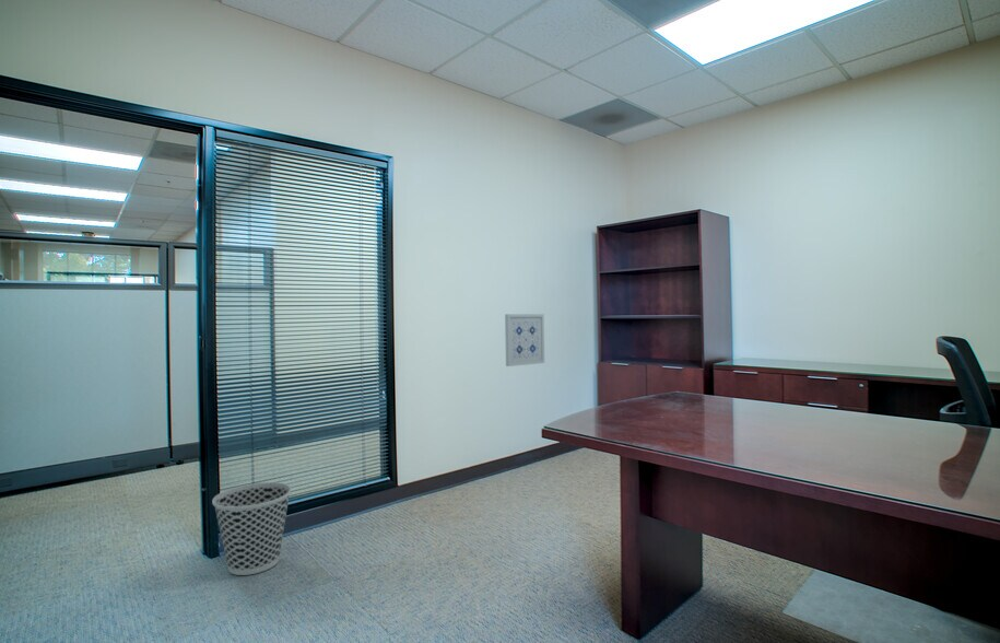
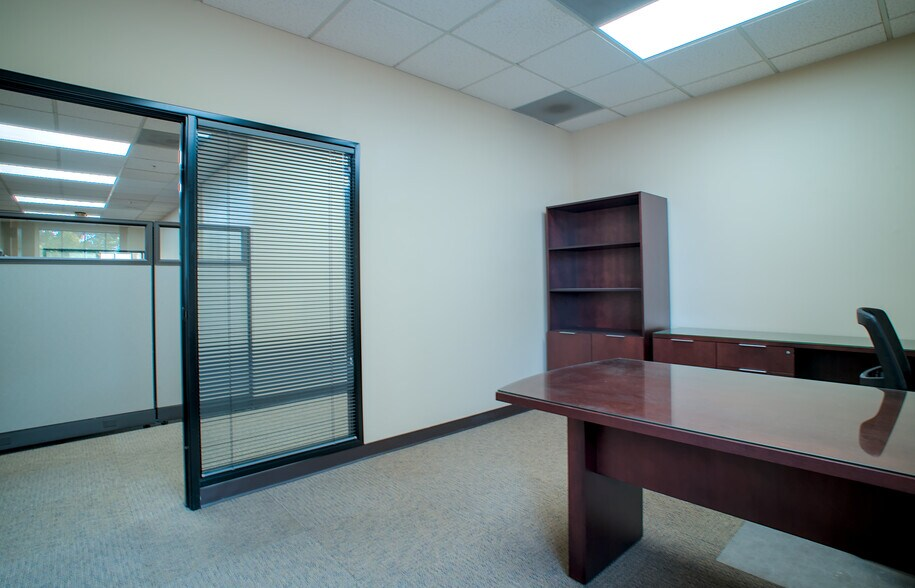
- wastebasket (254, 528)
- wall art (525, 339)
